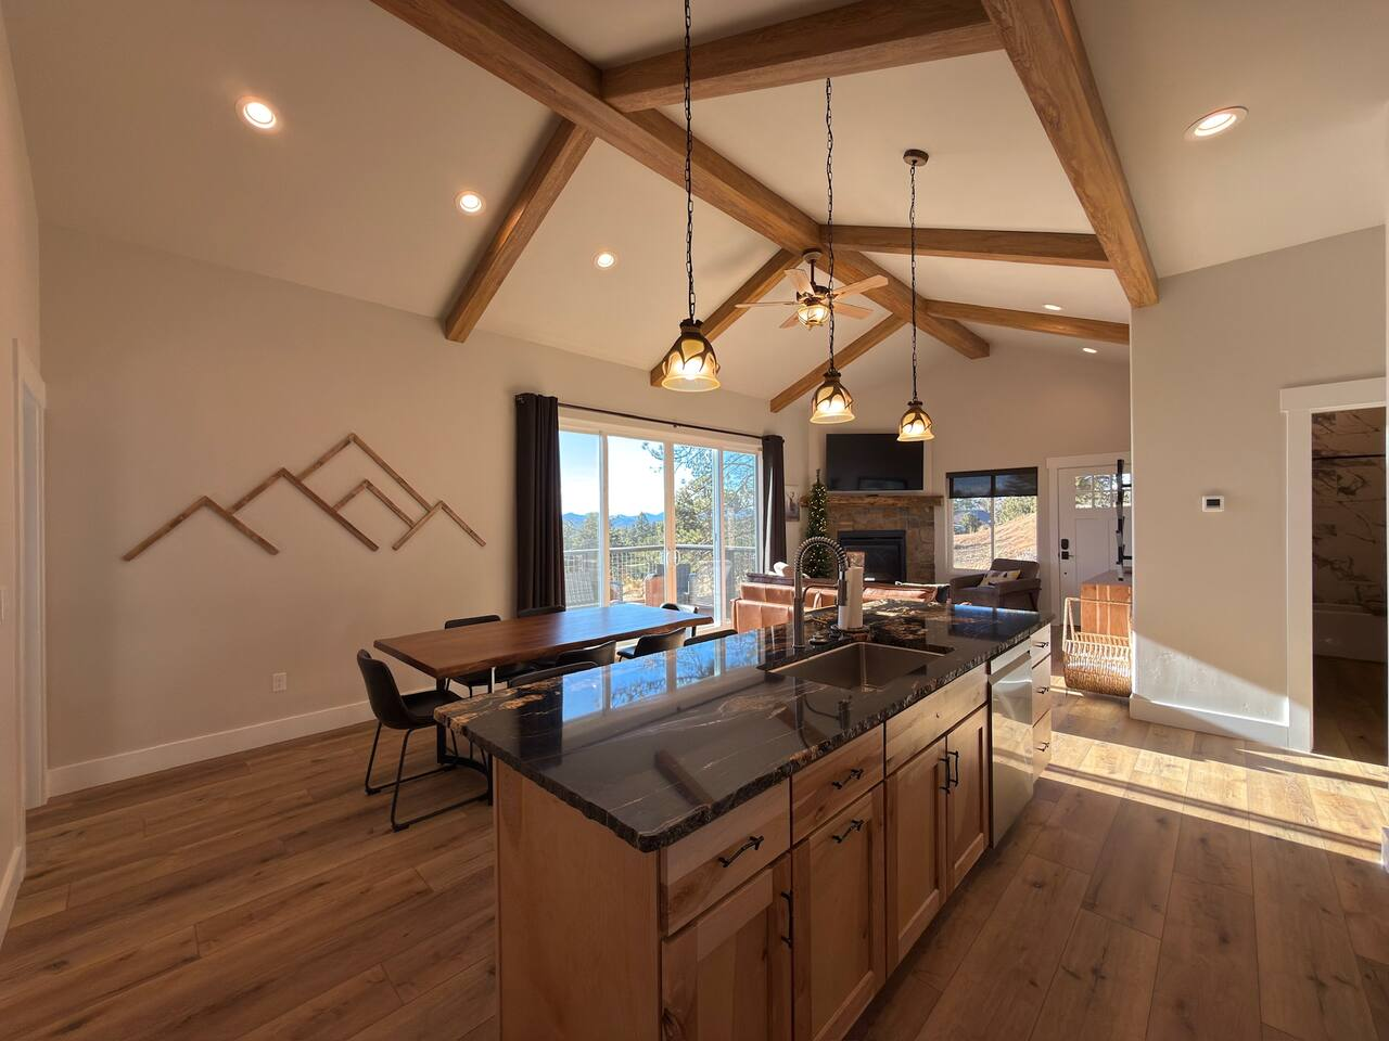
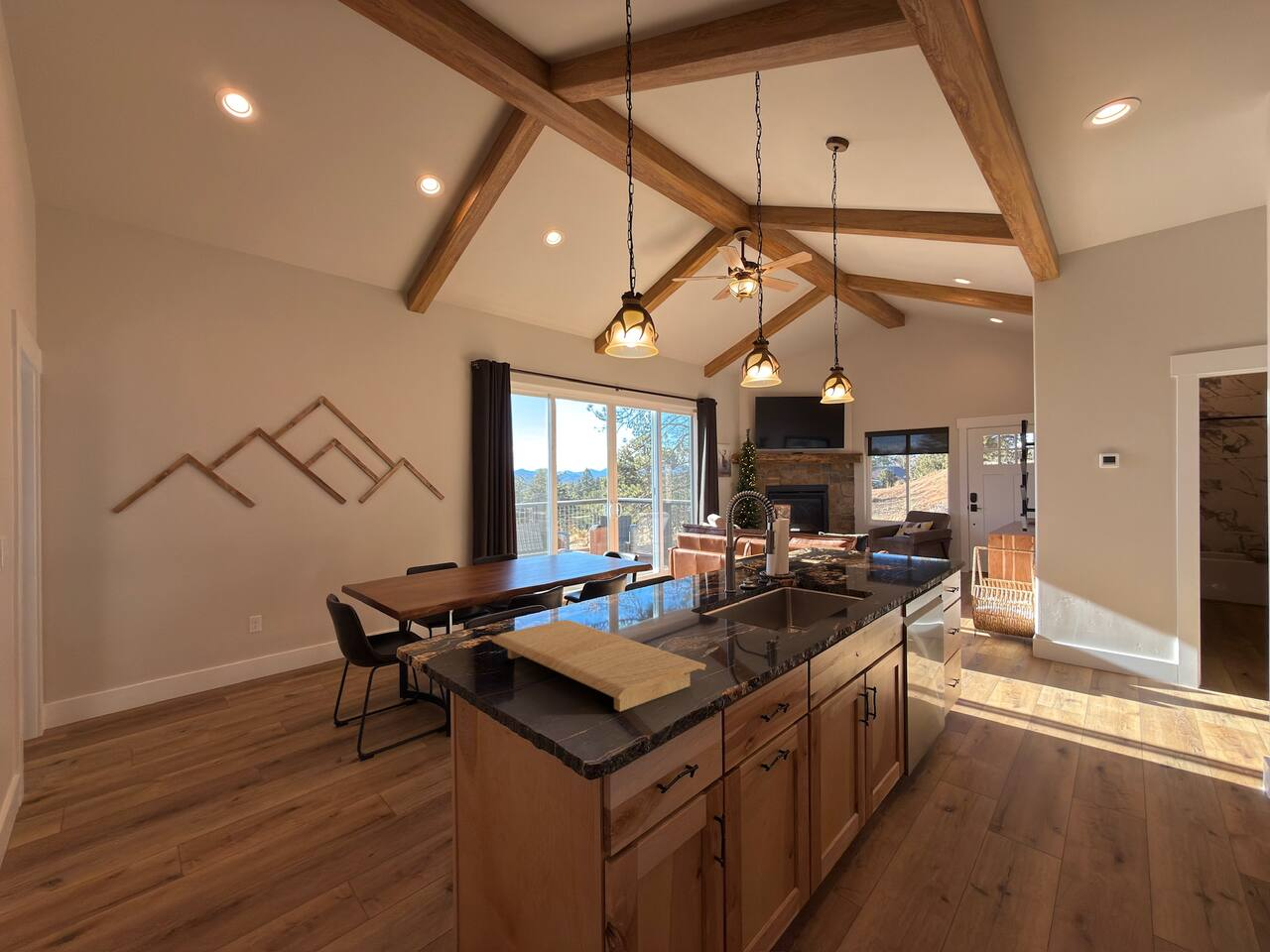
+ cutting board (590, 658)
